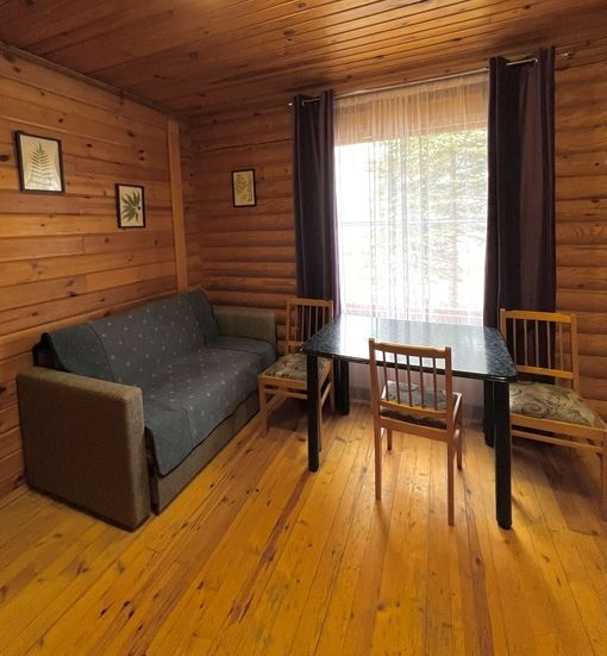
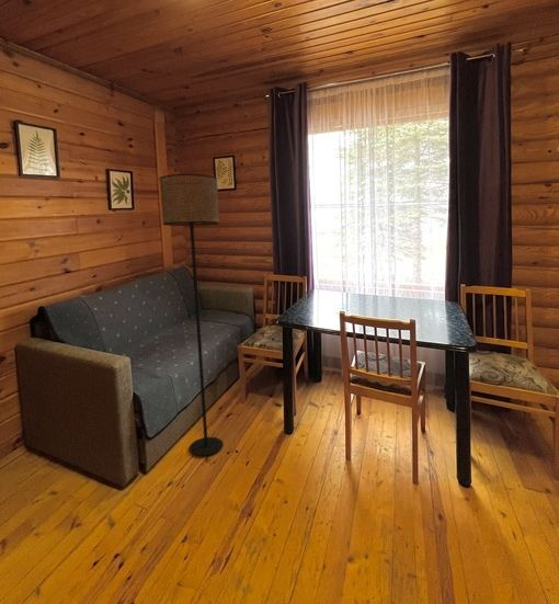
+ floor lamp (197, 320)
